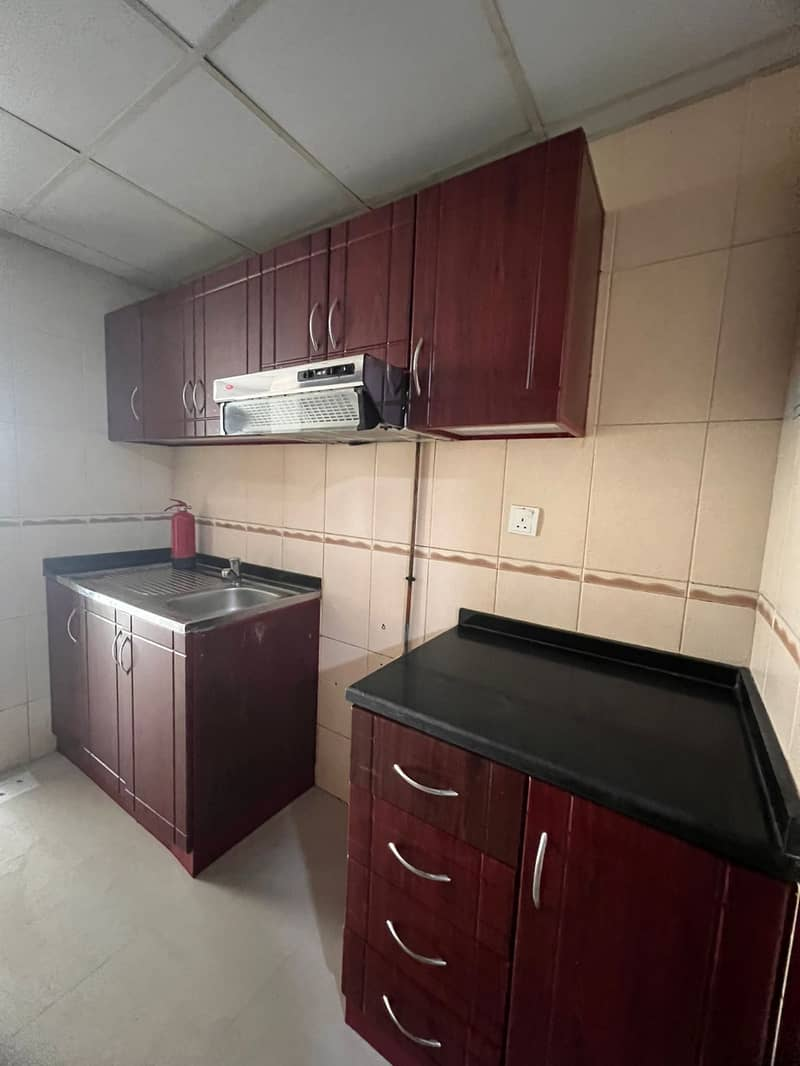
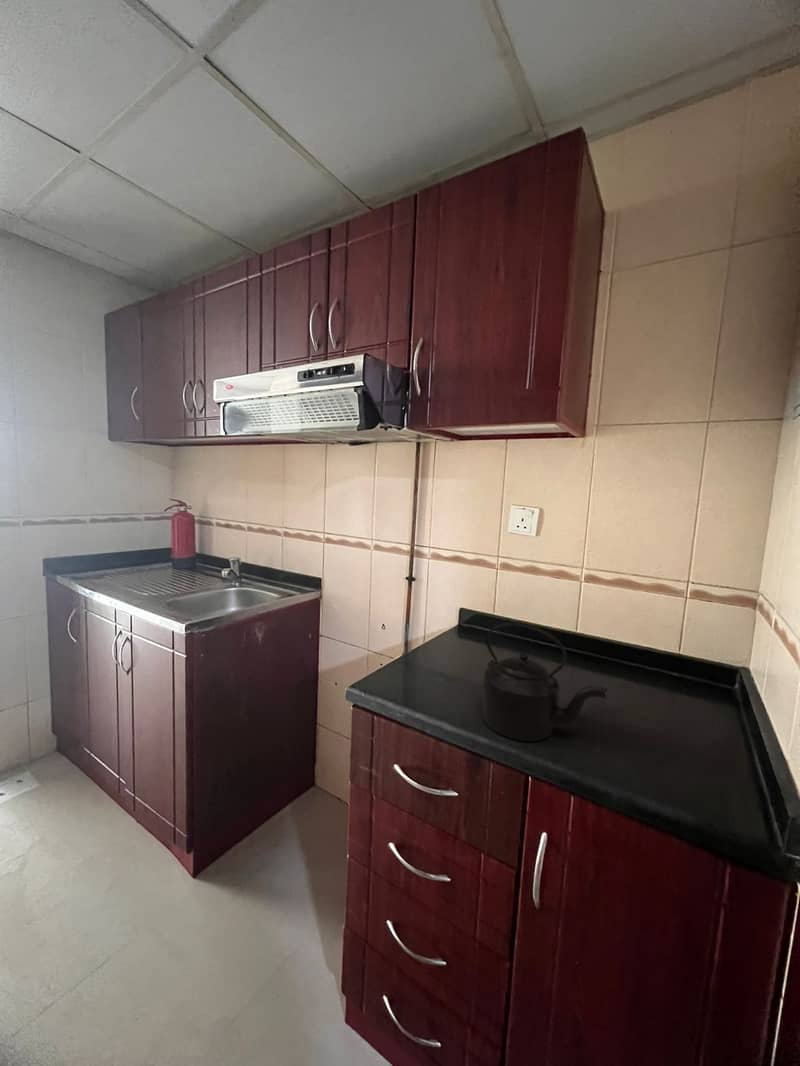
+ kettle (541, 679)
